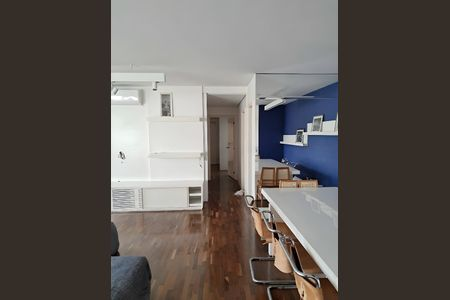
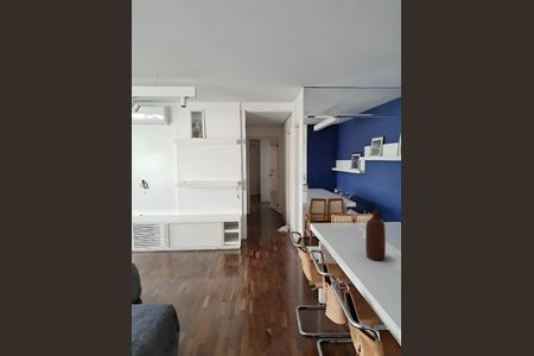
+ bottle (375, 234)
